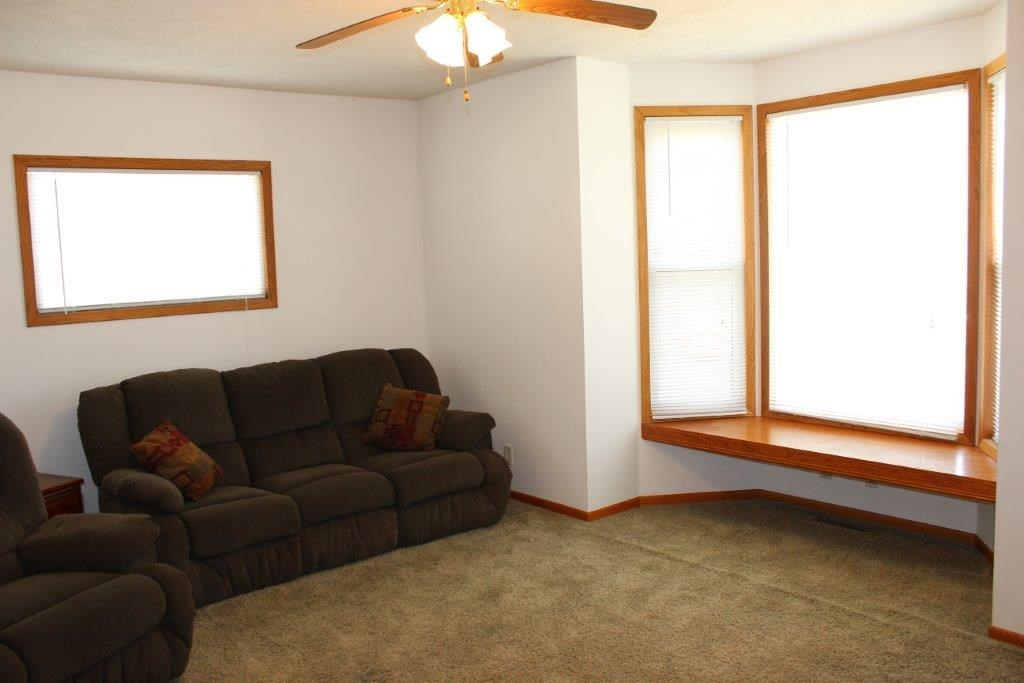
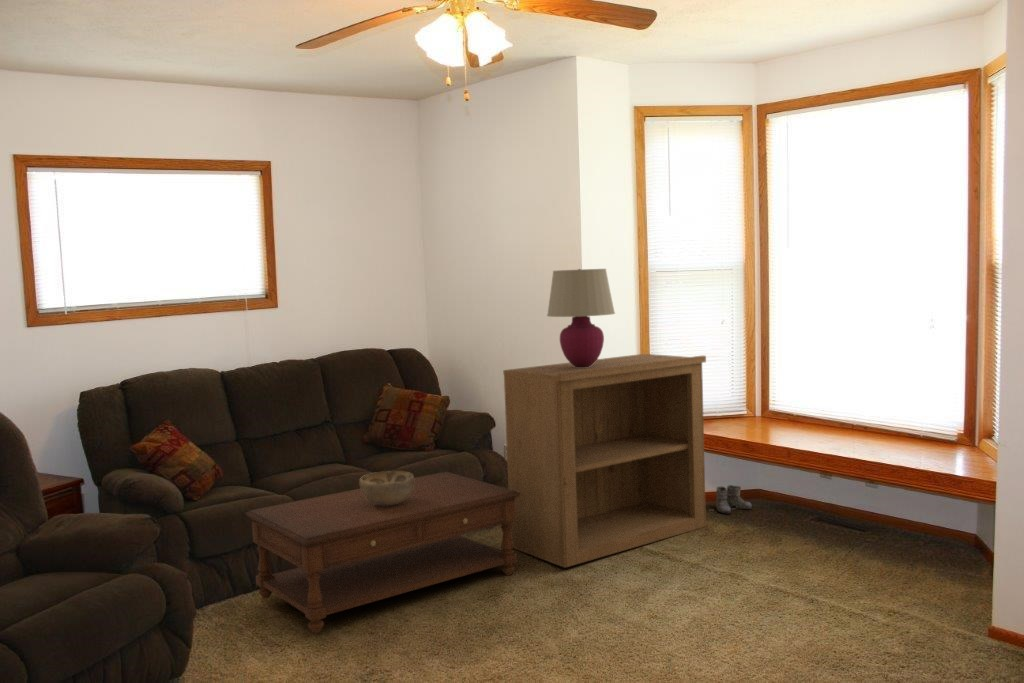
+ decorative bowl (387, 489)
+ table lamp (581, 317)
+ boots (730, 498)
+ bookshelf (609, 449)
+ coffee table (387, 543)
